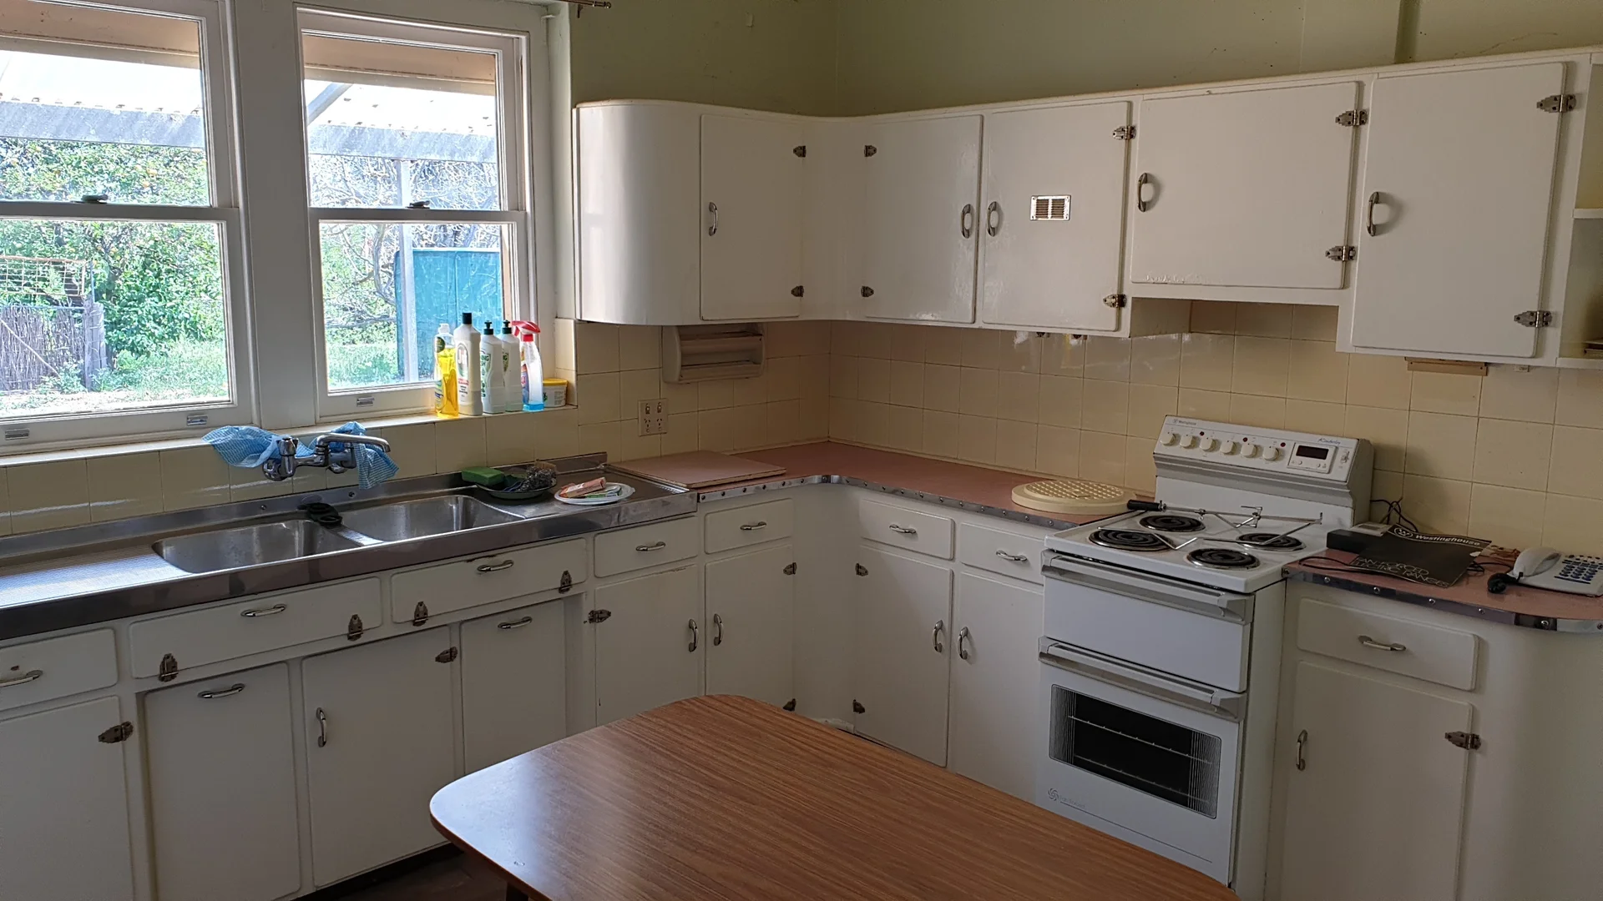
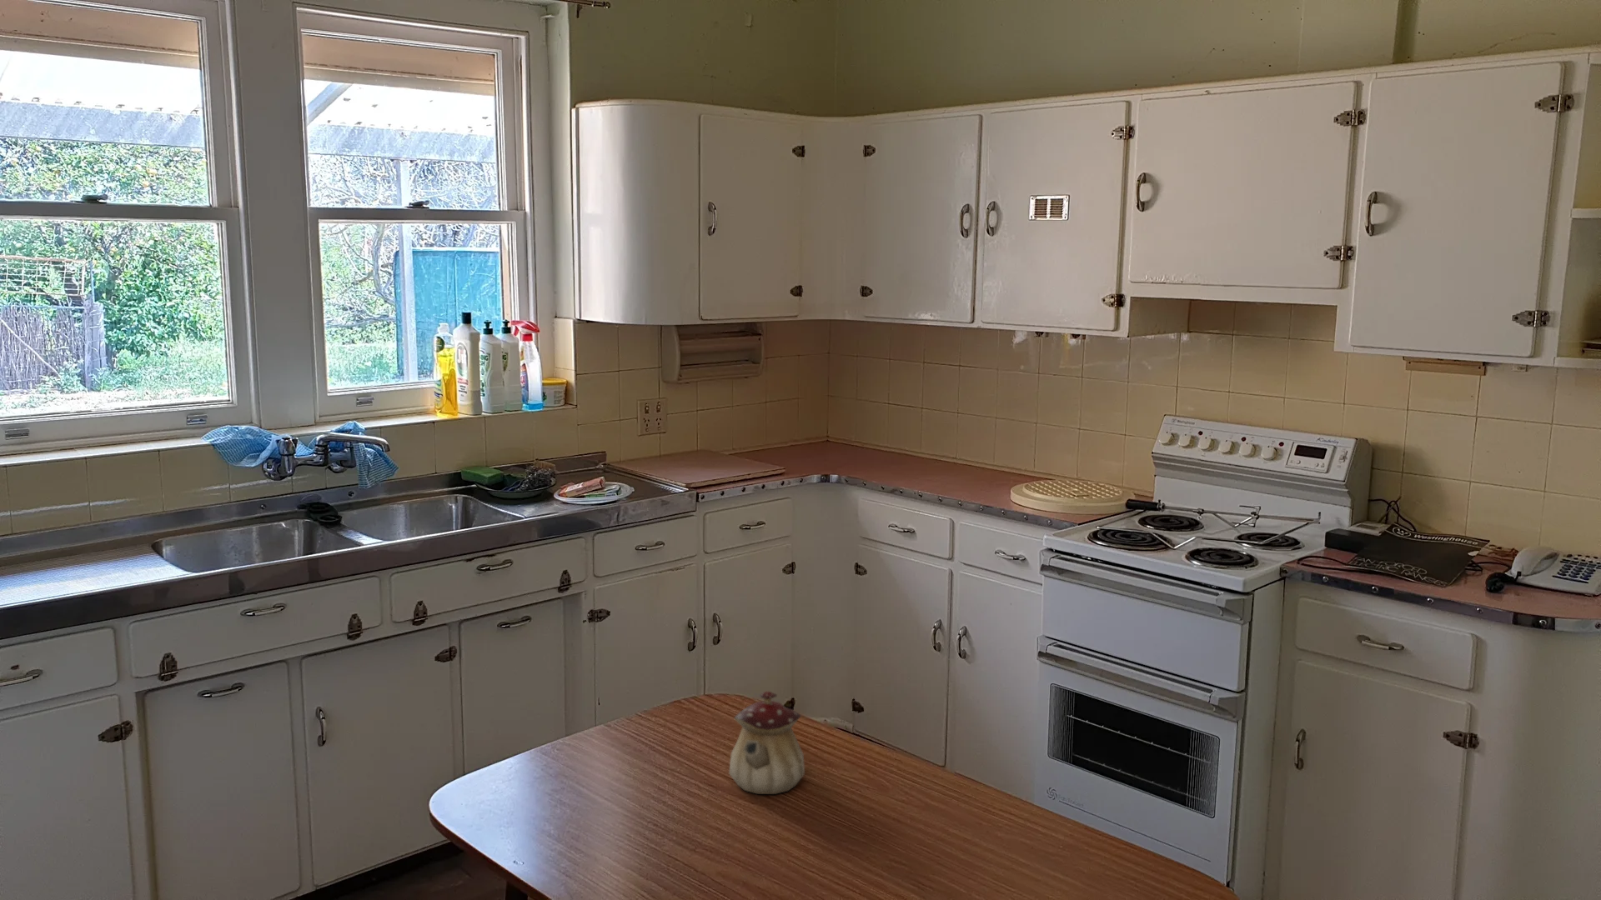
+ teapot (769, 734)
